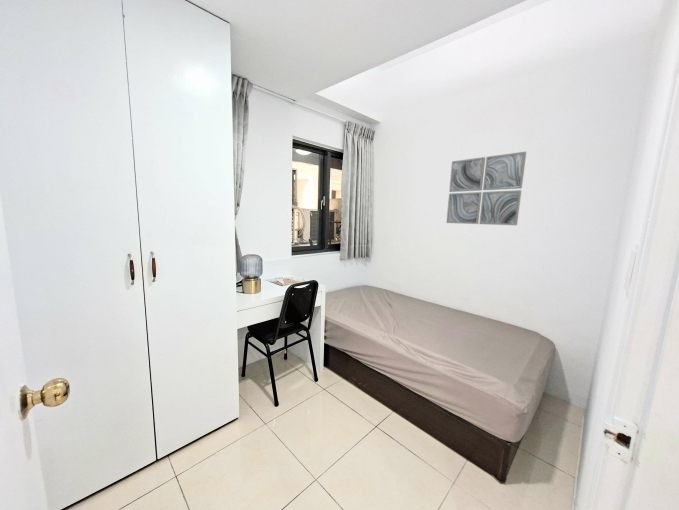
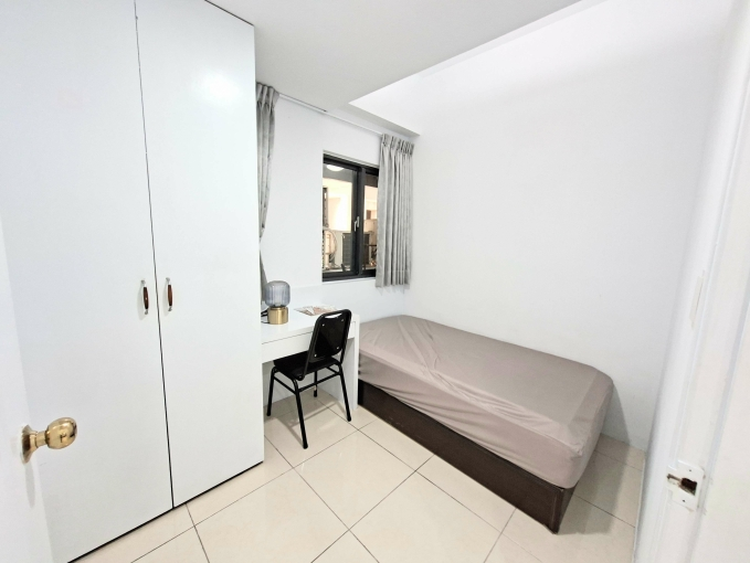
- wall art (481, 190)
